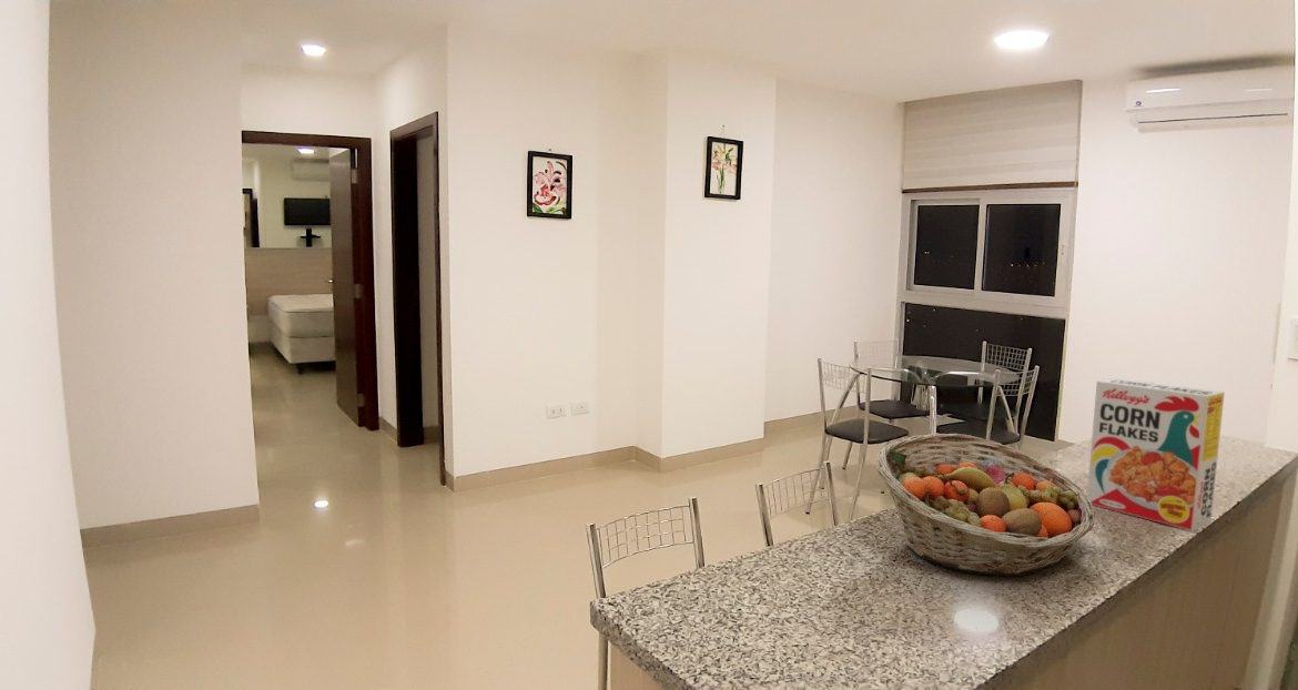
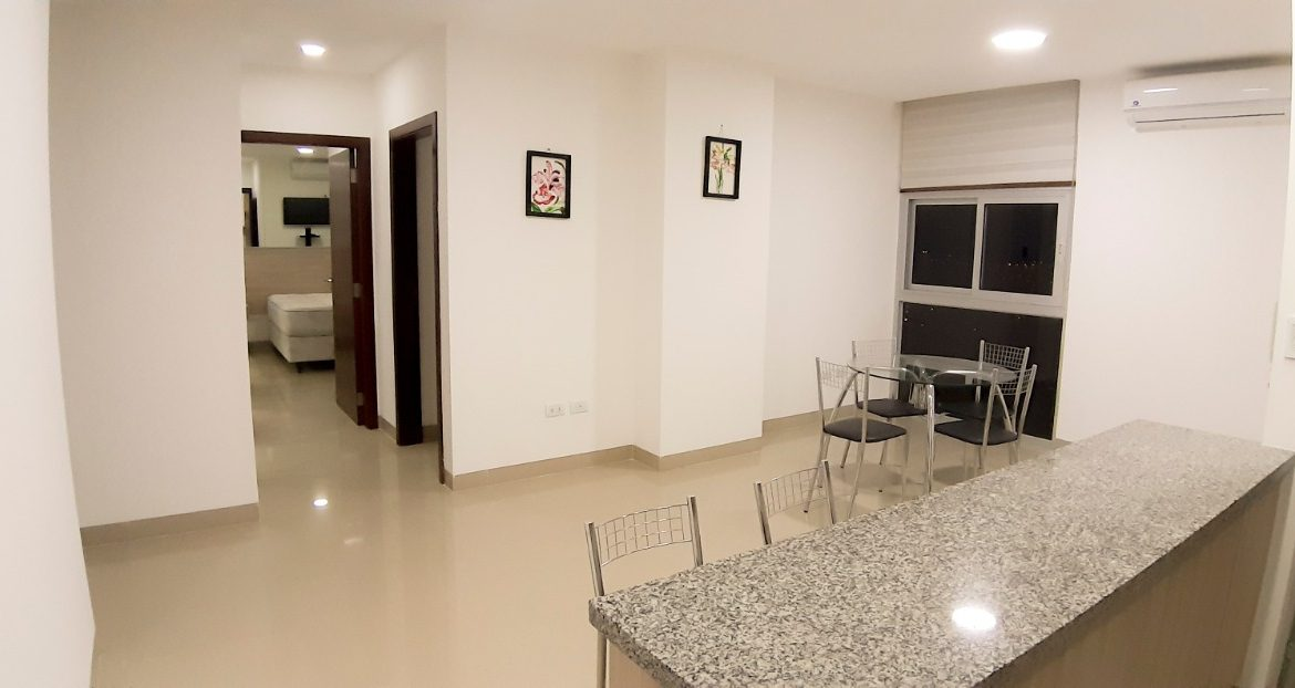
- fruit basket (981, 499)
- cereal box (1152, 449)
